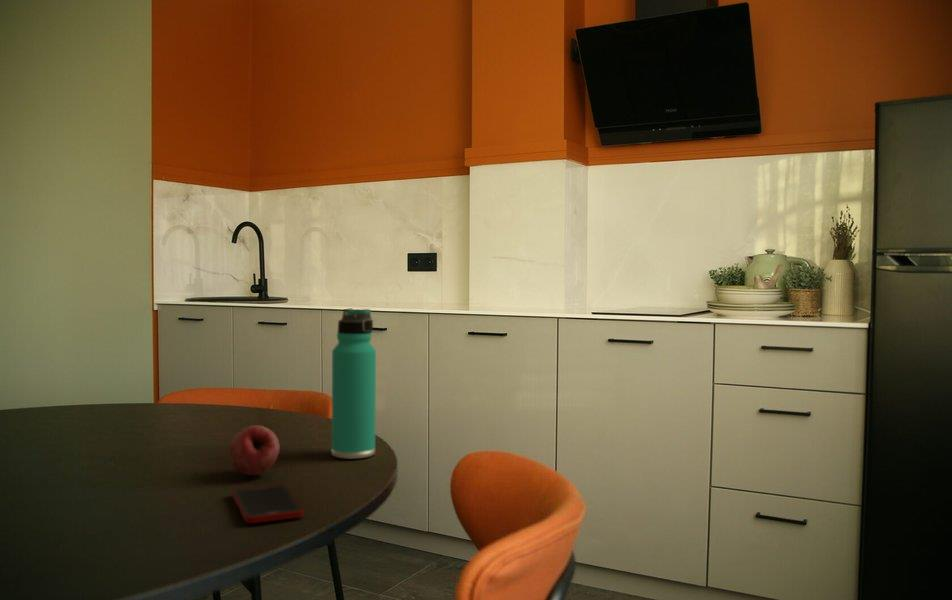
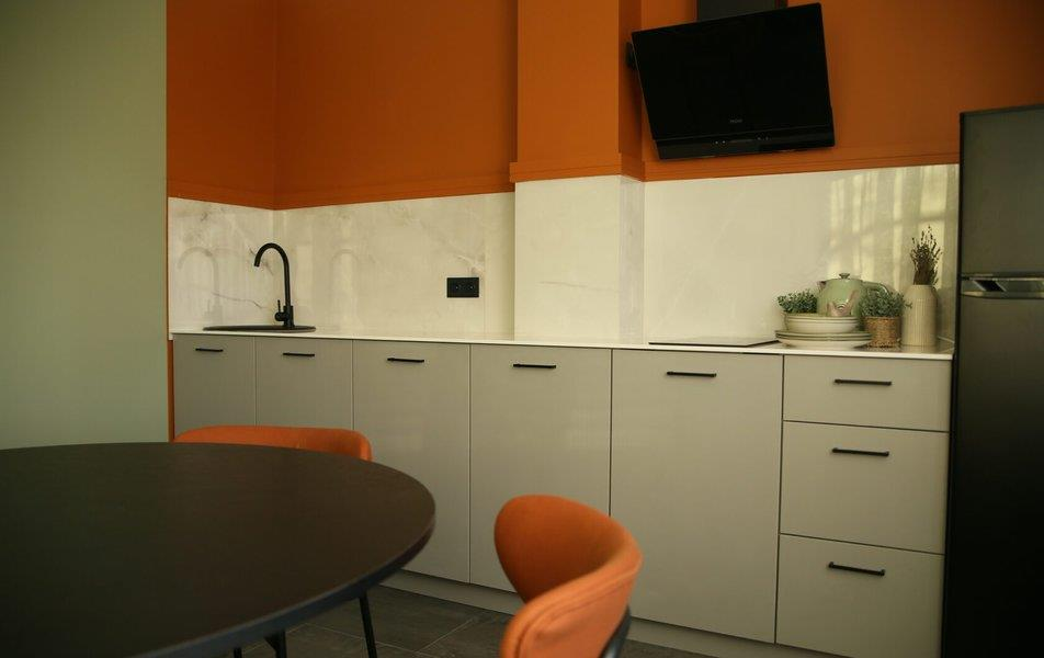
- fruit (254, 450)
- thermos bottle (353, 381)
- cell phone (266, 502)
